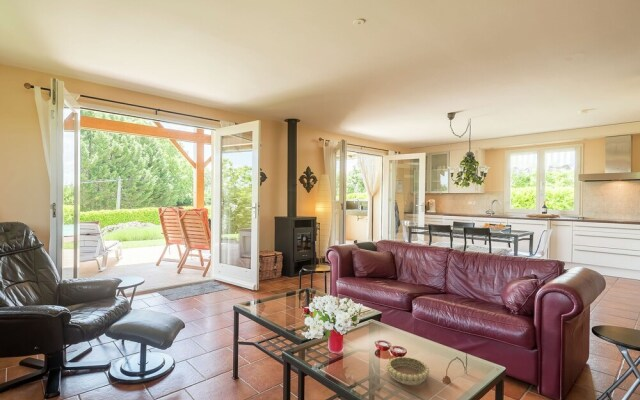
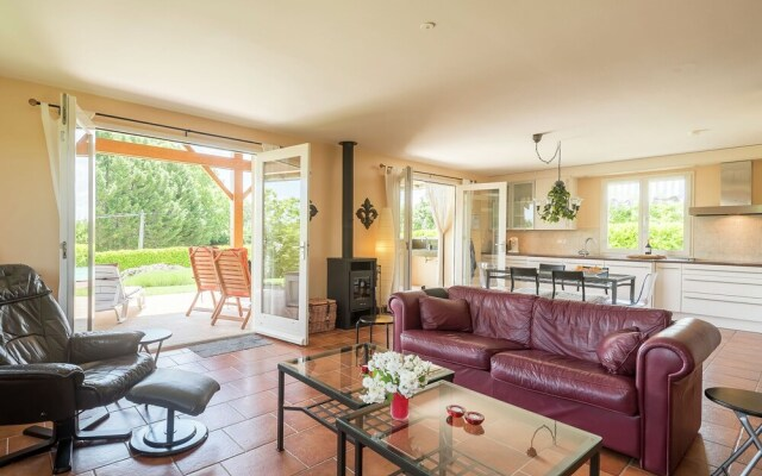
- decorative bowl (407, 374)
